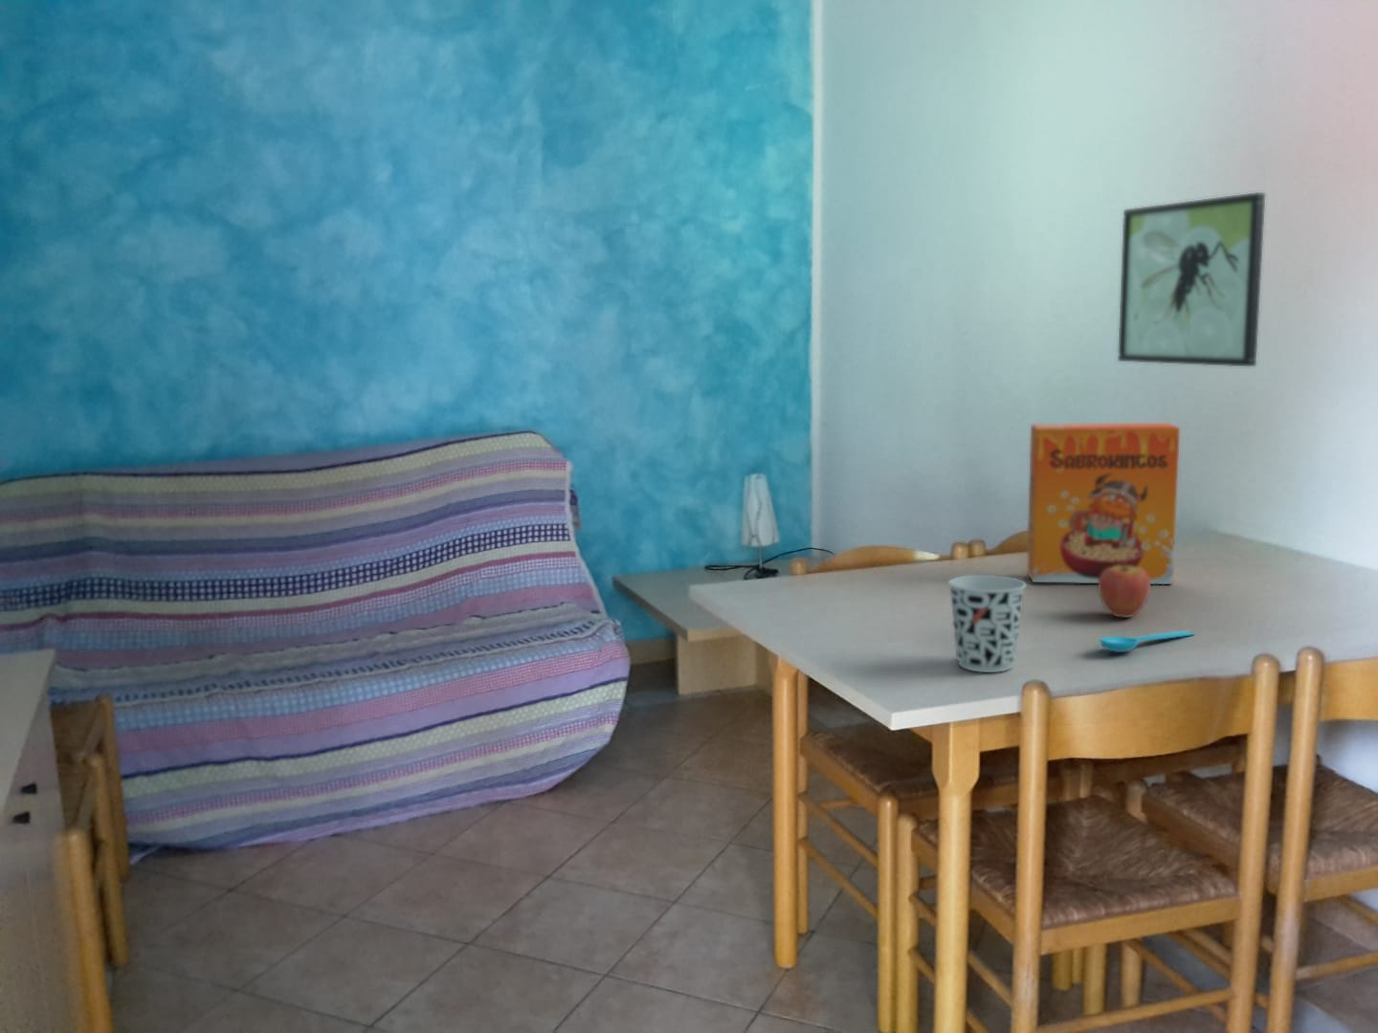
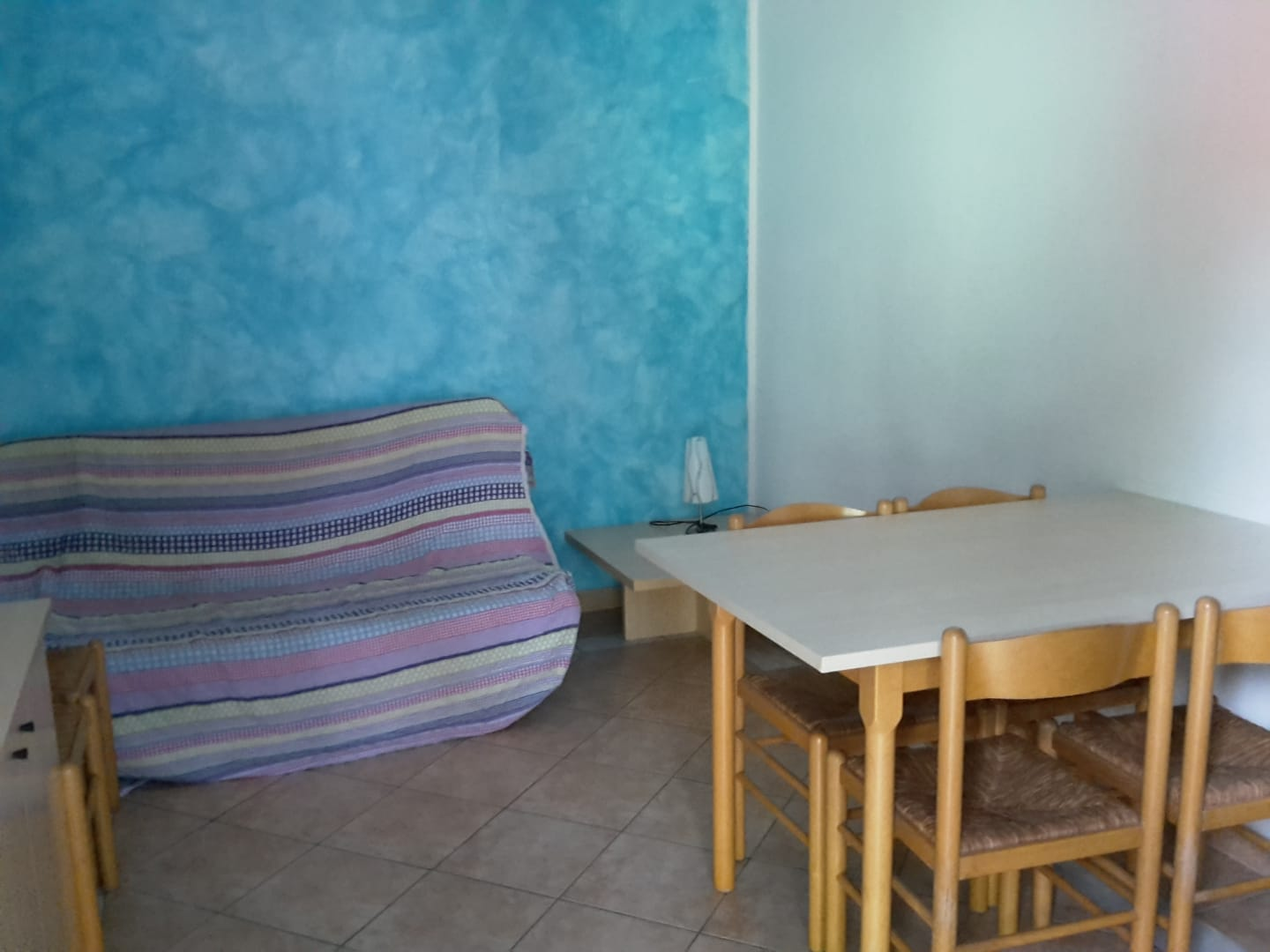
- fruit (1123, 585)
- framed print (1186, 283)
- cereal box (1100, 502)
- spoon (1147, 637)
- cup (985, 624)
